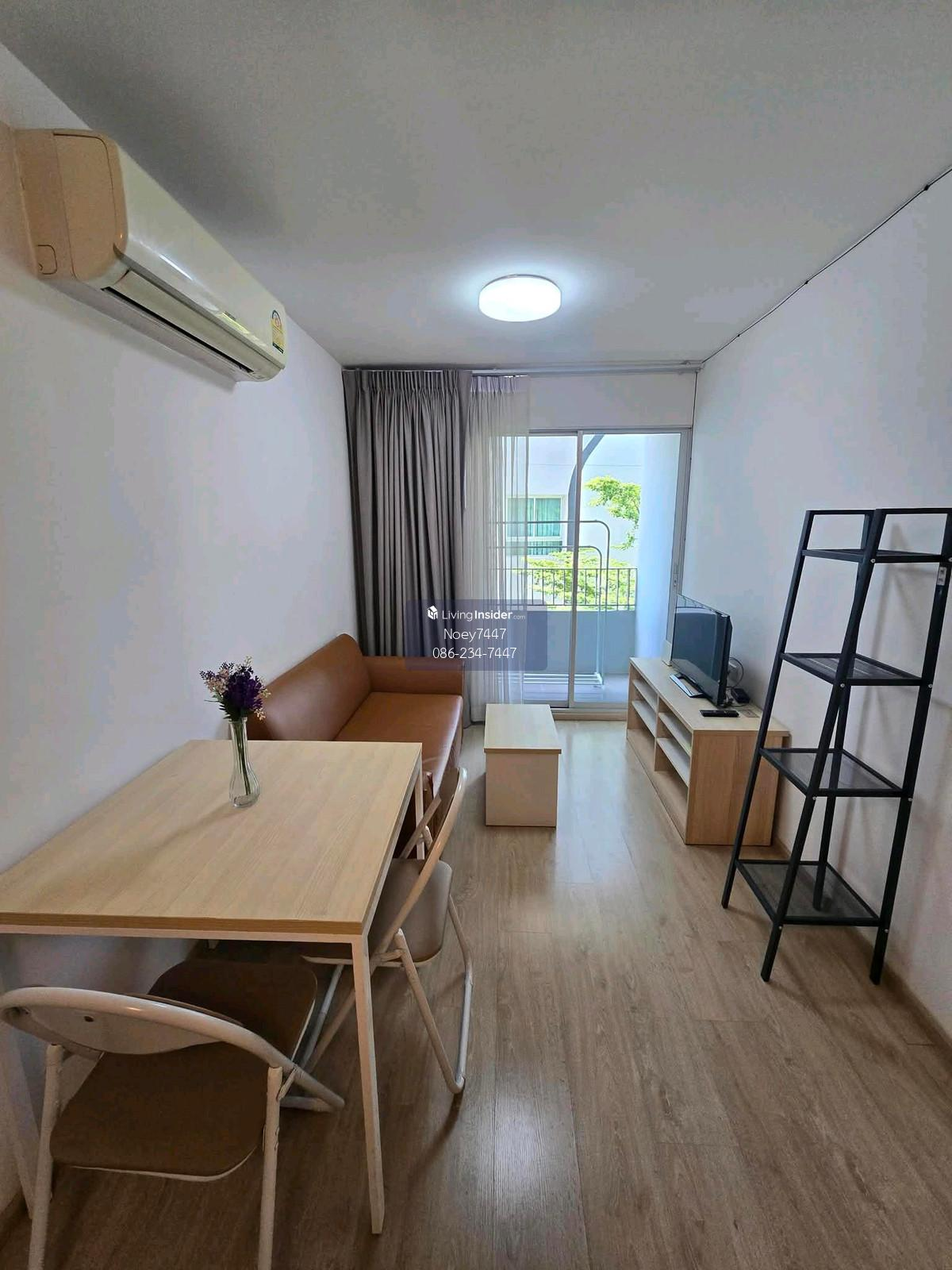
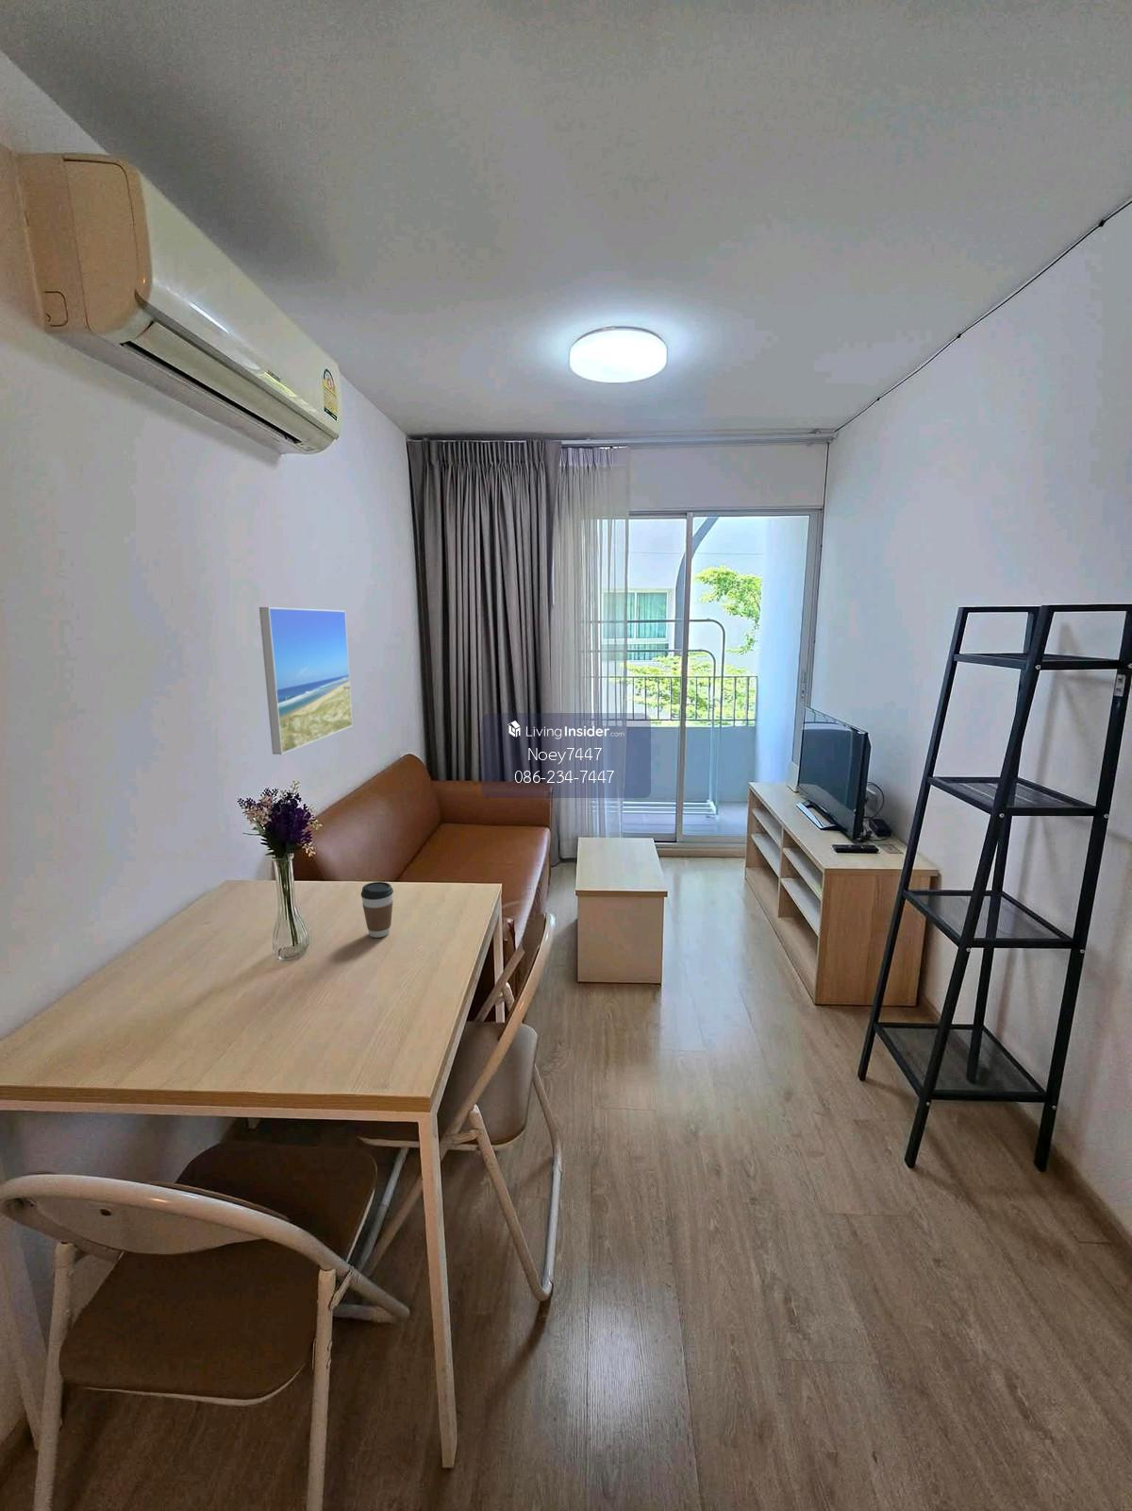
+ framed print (313, 675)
+ coffee cup (377, 909)
